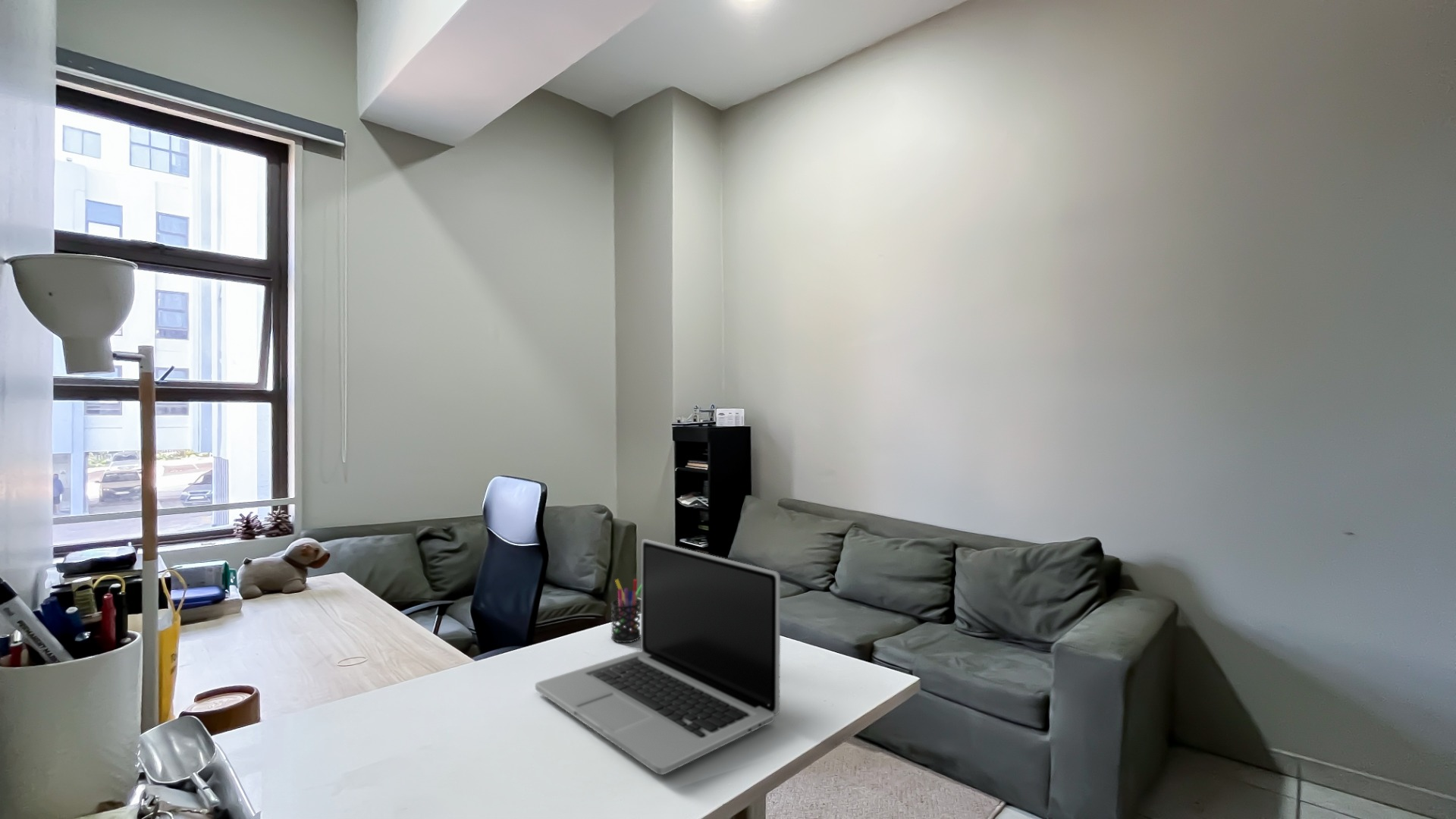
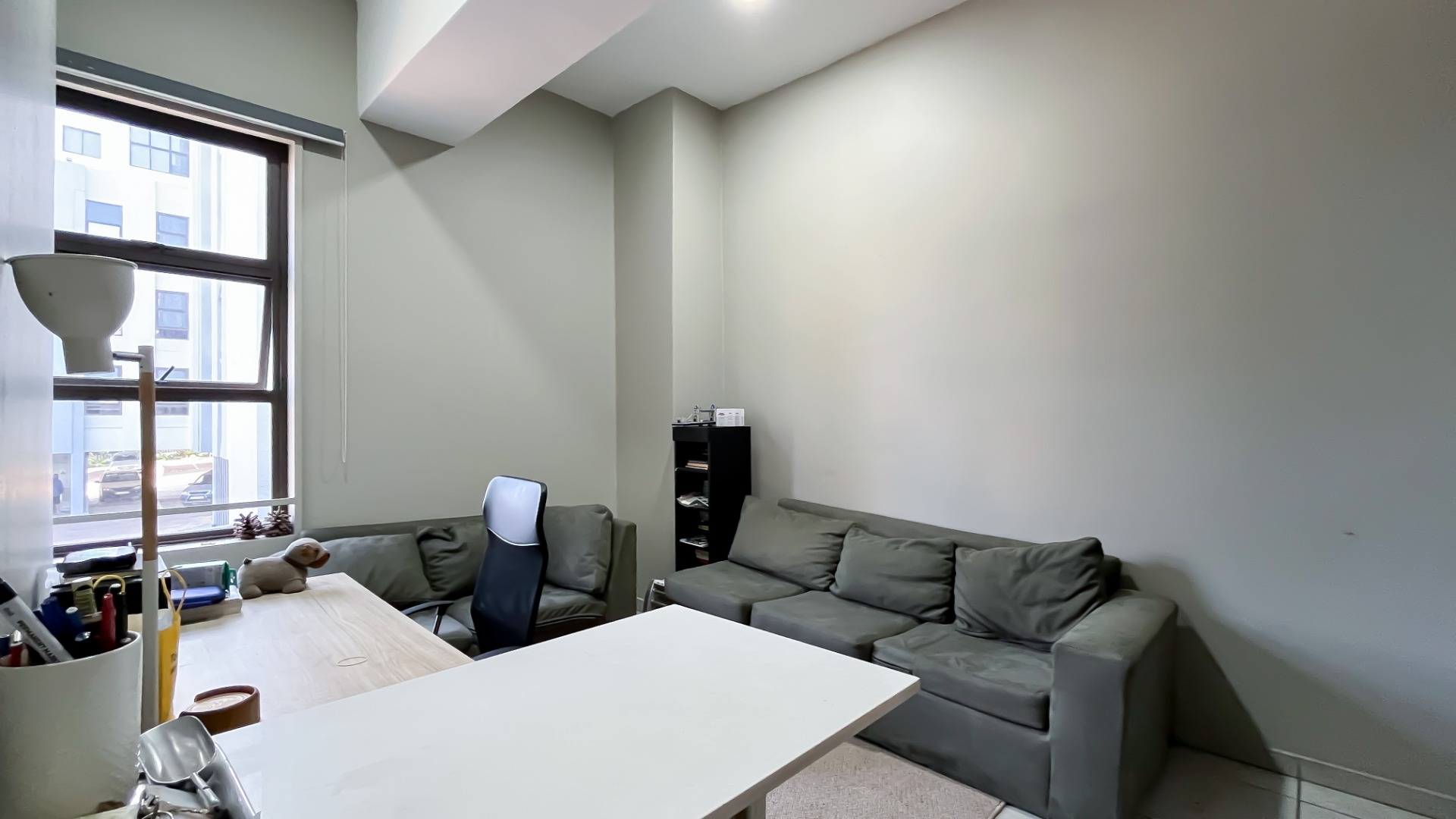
- pen holder (629, 607)
- laptop (651, 635)
